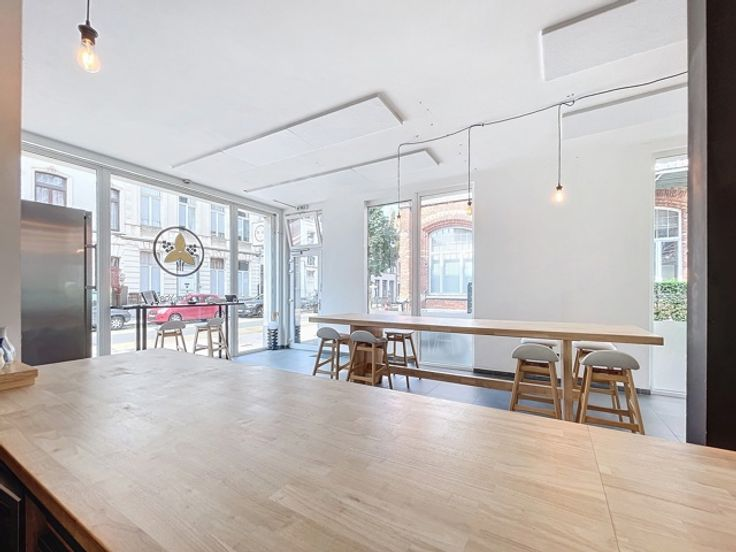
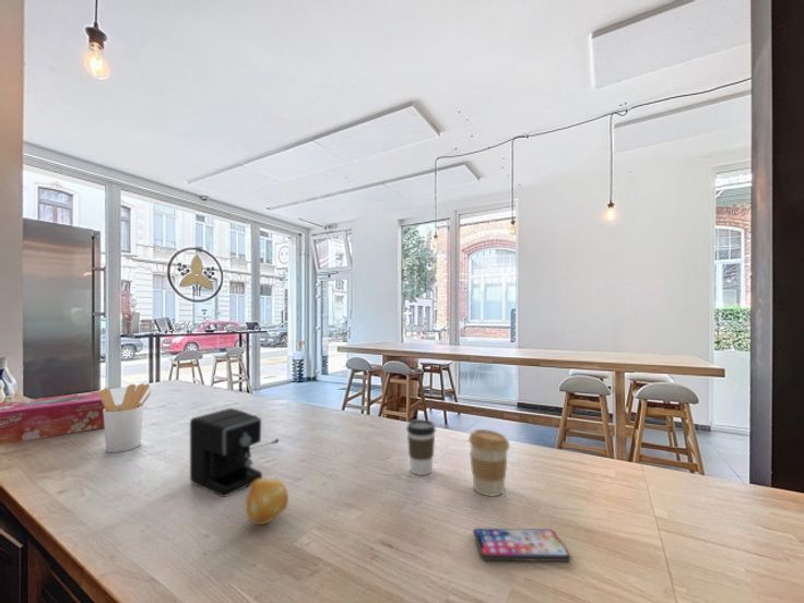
+ coffee maker (255, 437)
+ fruit (267, 500)
+ coffee cup (488, 460)
+ utensil holder (128, 414)
+ smartphone (519, 543)
+ coffee cup (421, 447)
+ tissue box (54, 415)
